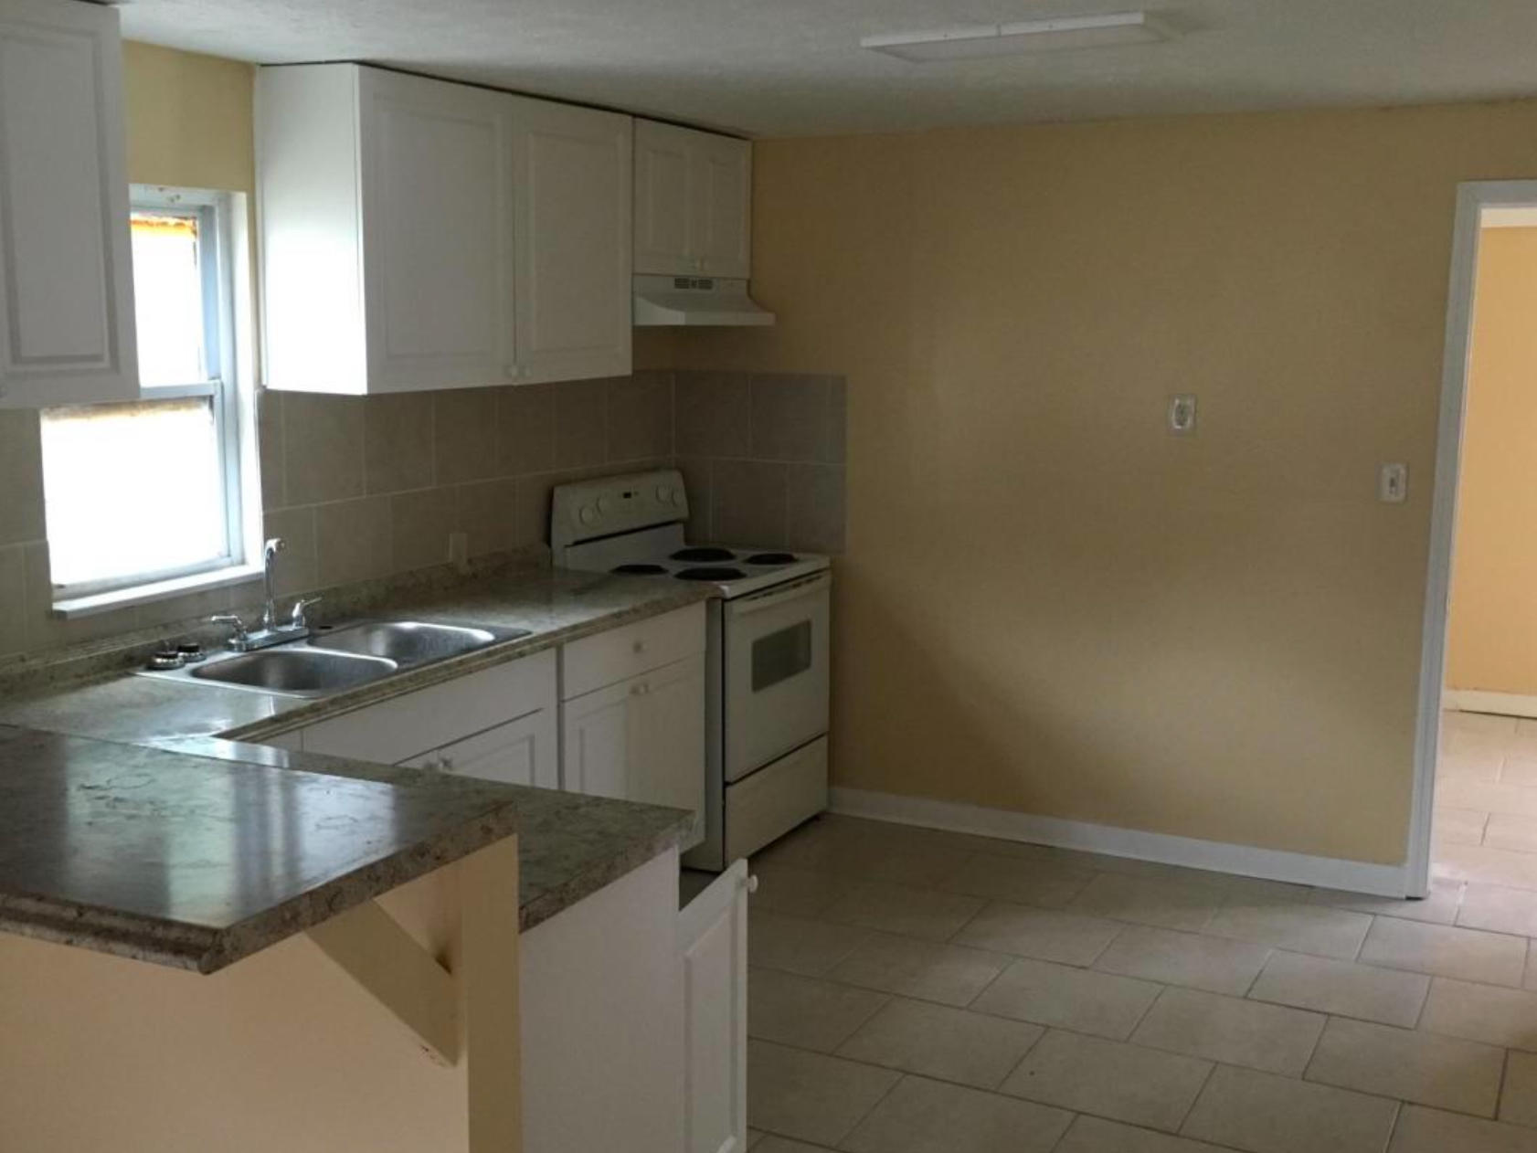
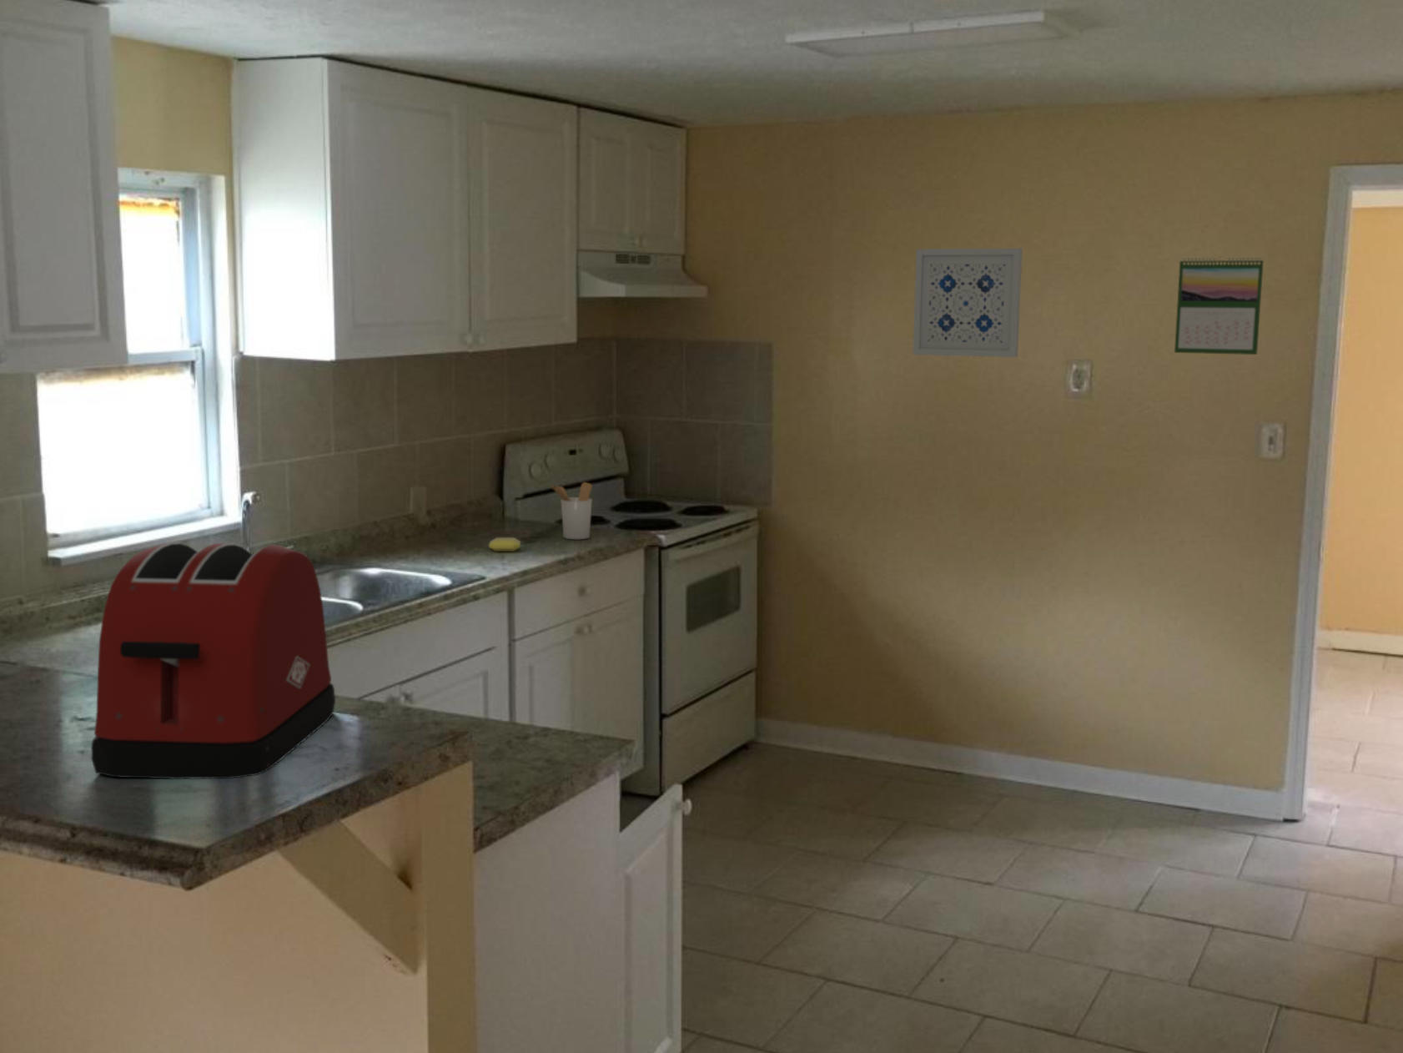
+ calendar (1218, 304)
+ utensil holder (569, 509)
+ toaster (216, 645)
+ soap bar (504, 544)
+ wall art (966, 302)
